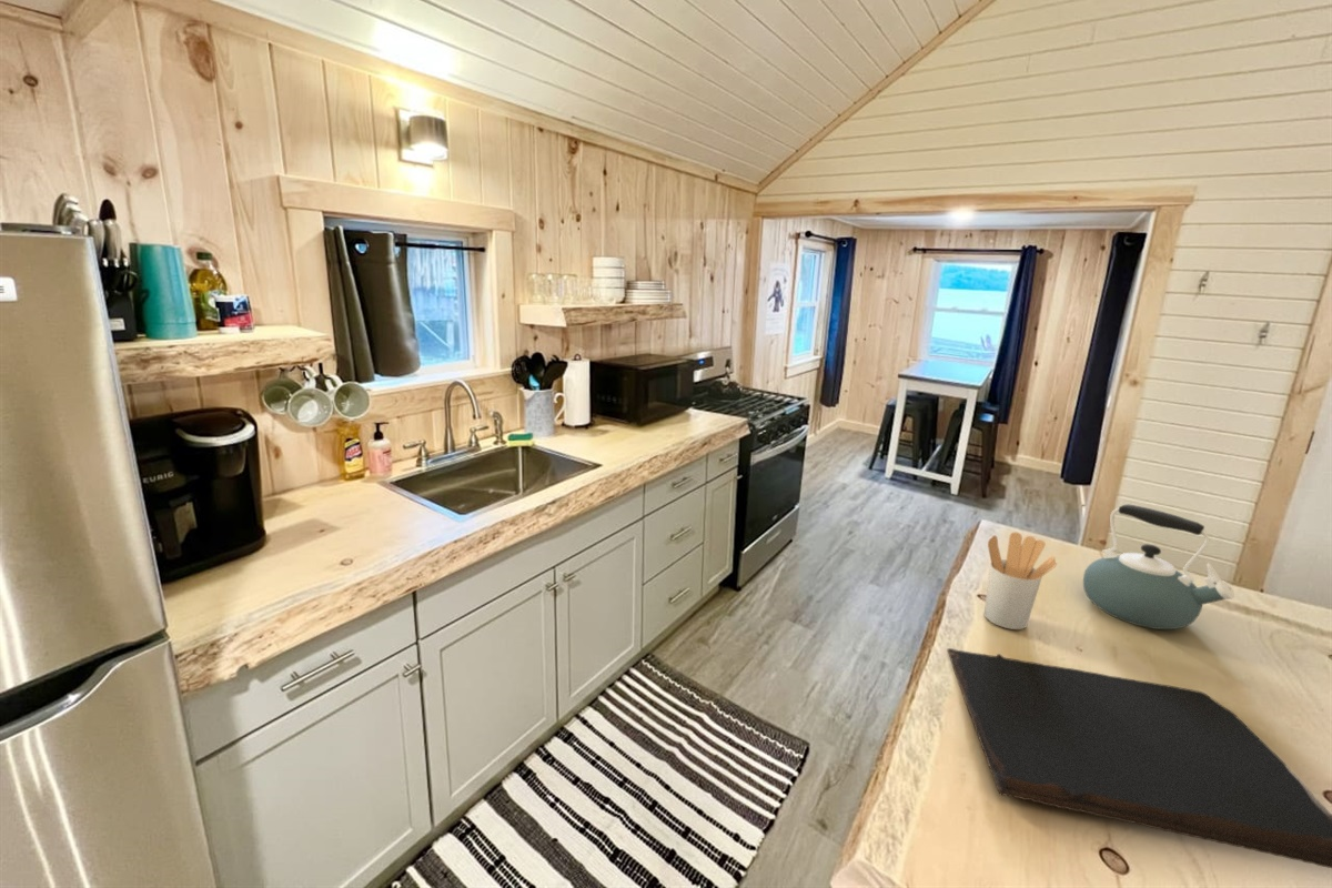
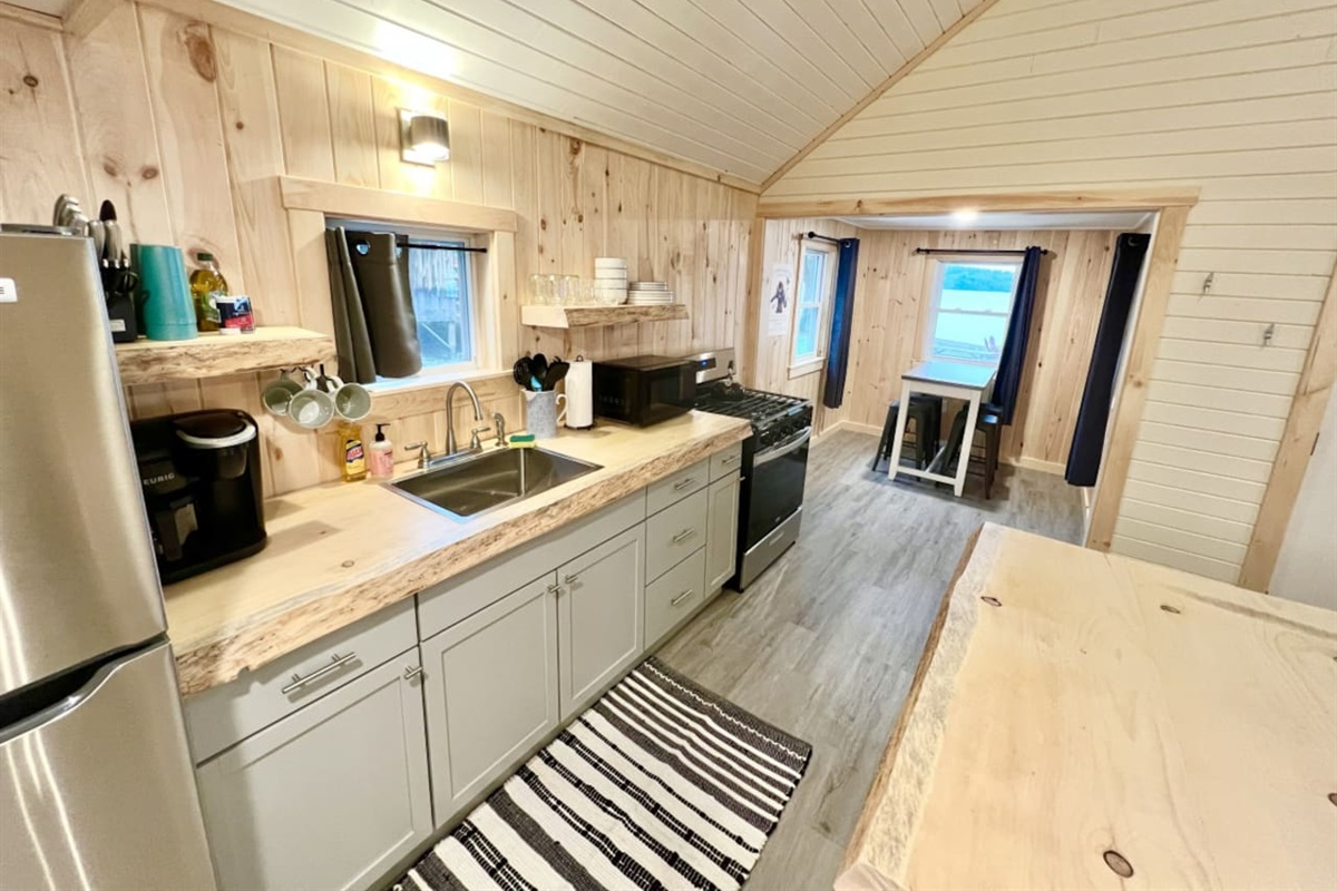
- kettle (1159, 566)
- utensil holder (1015, 577)
- cutting board (1114, 734)
